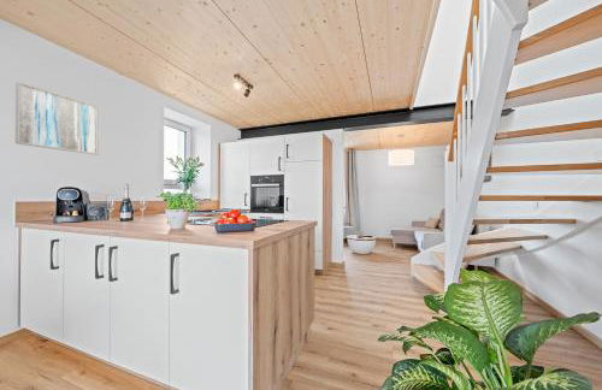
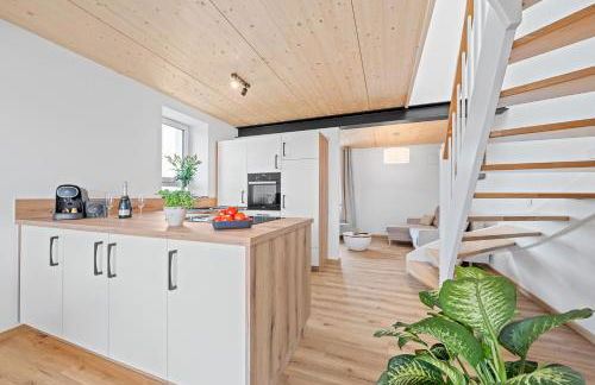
- wall art (61, 123)
